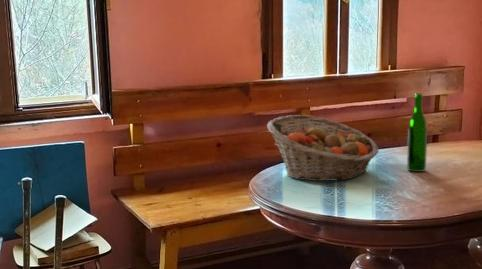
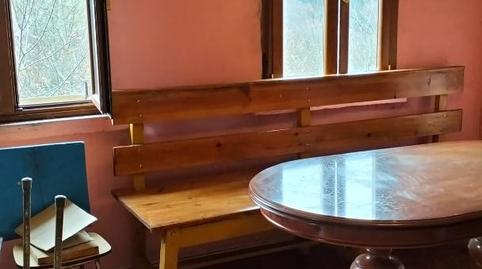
- wine bottle (417, 132)
- fruit basket (322, 145)
